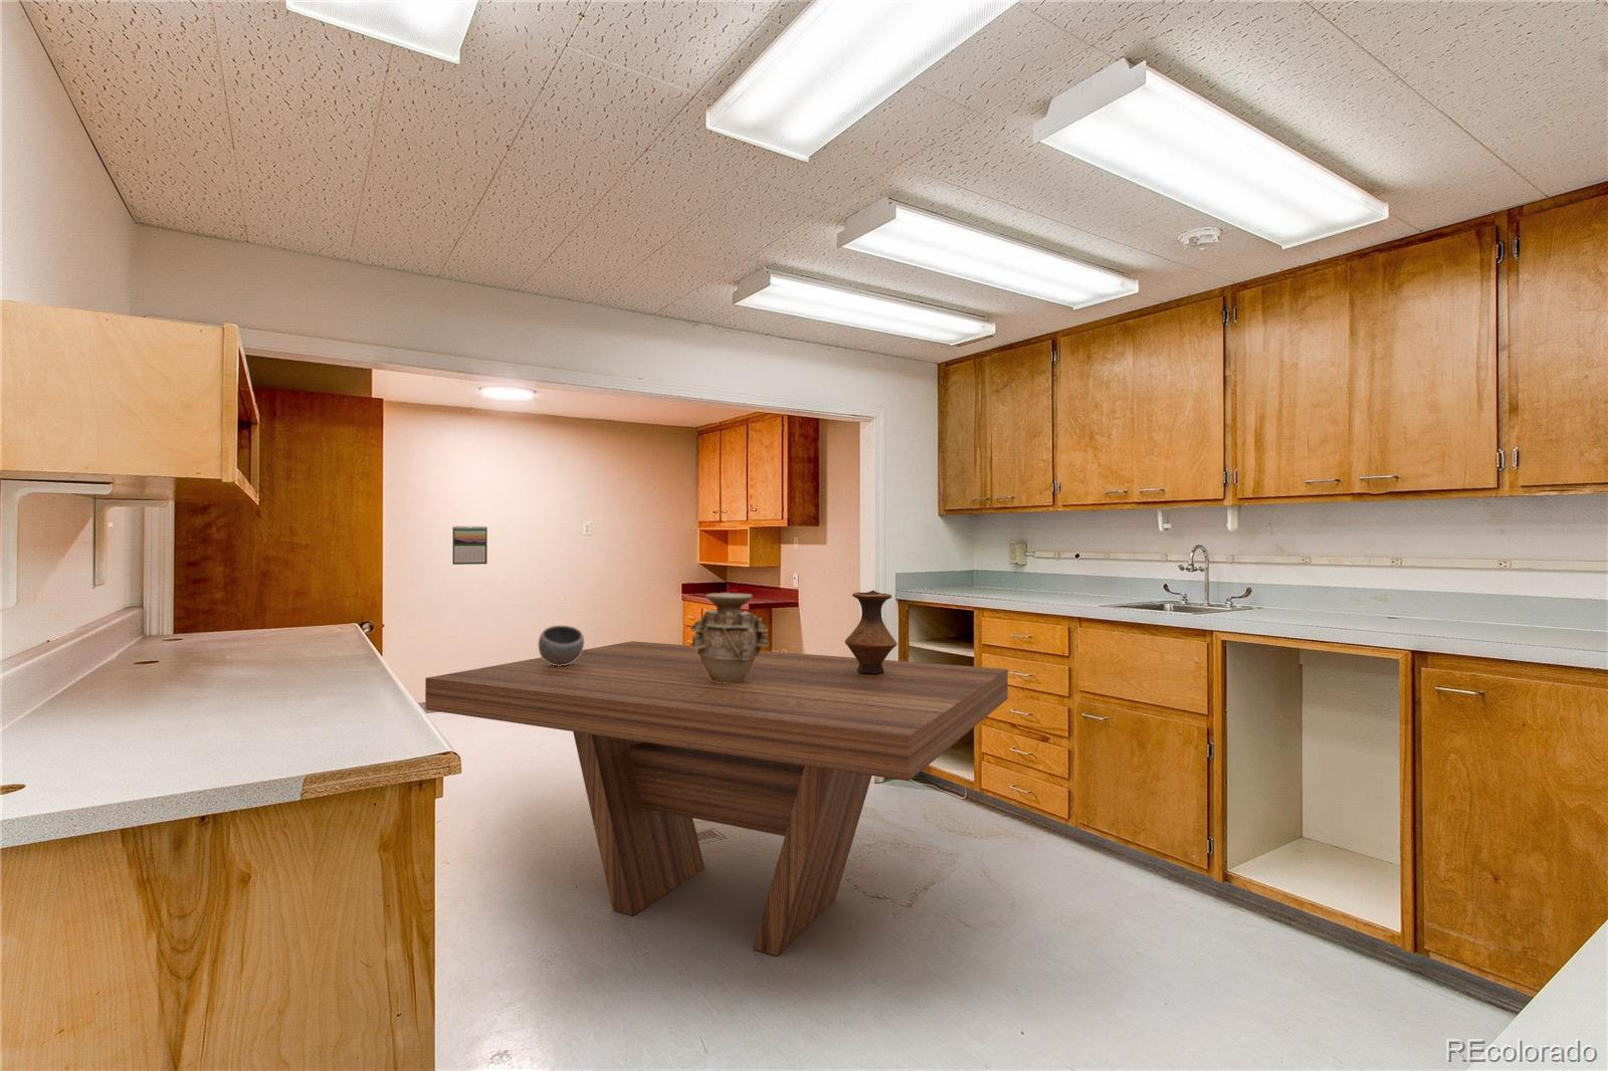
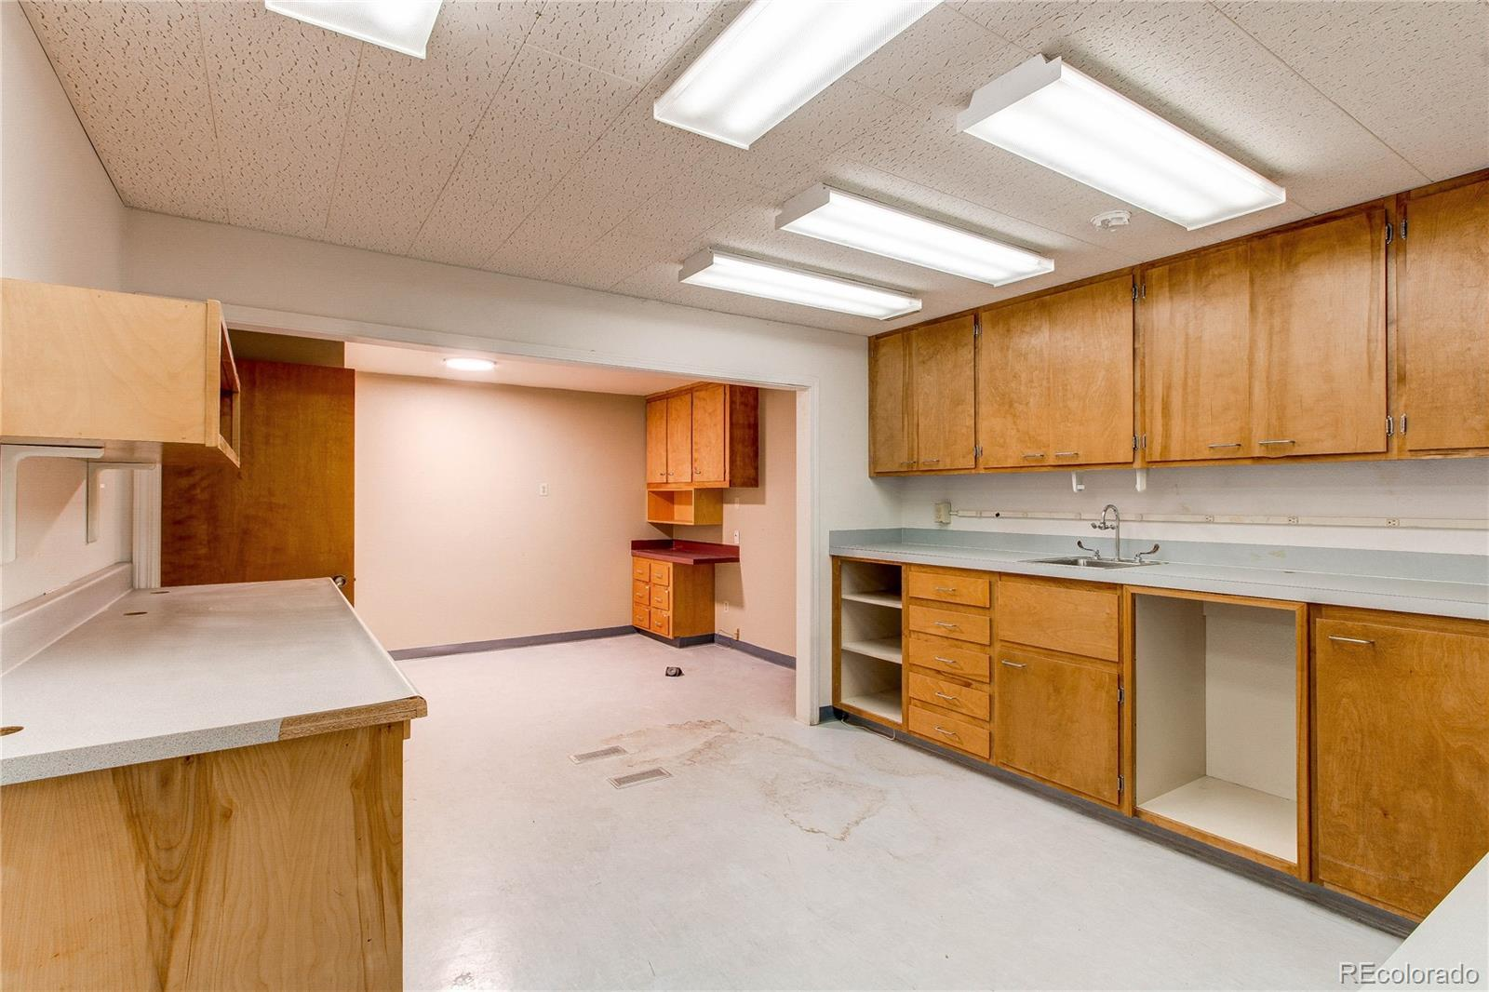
- vase (726, 637)
- dining table (726, 788)
- vase (870, 631)
- bowl (561, 645)
- calendar (470, 545)
